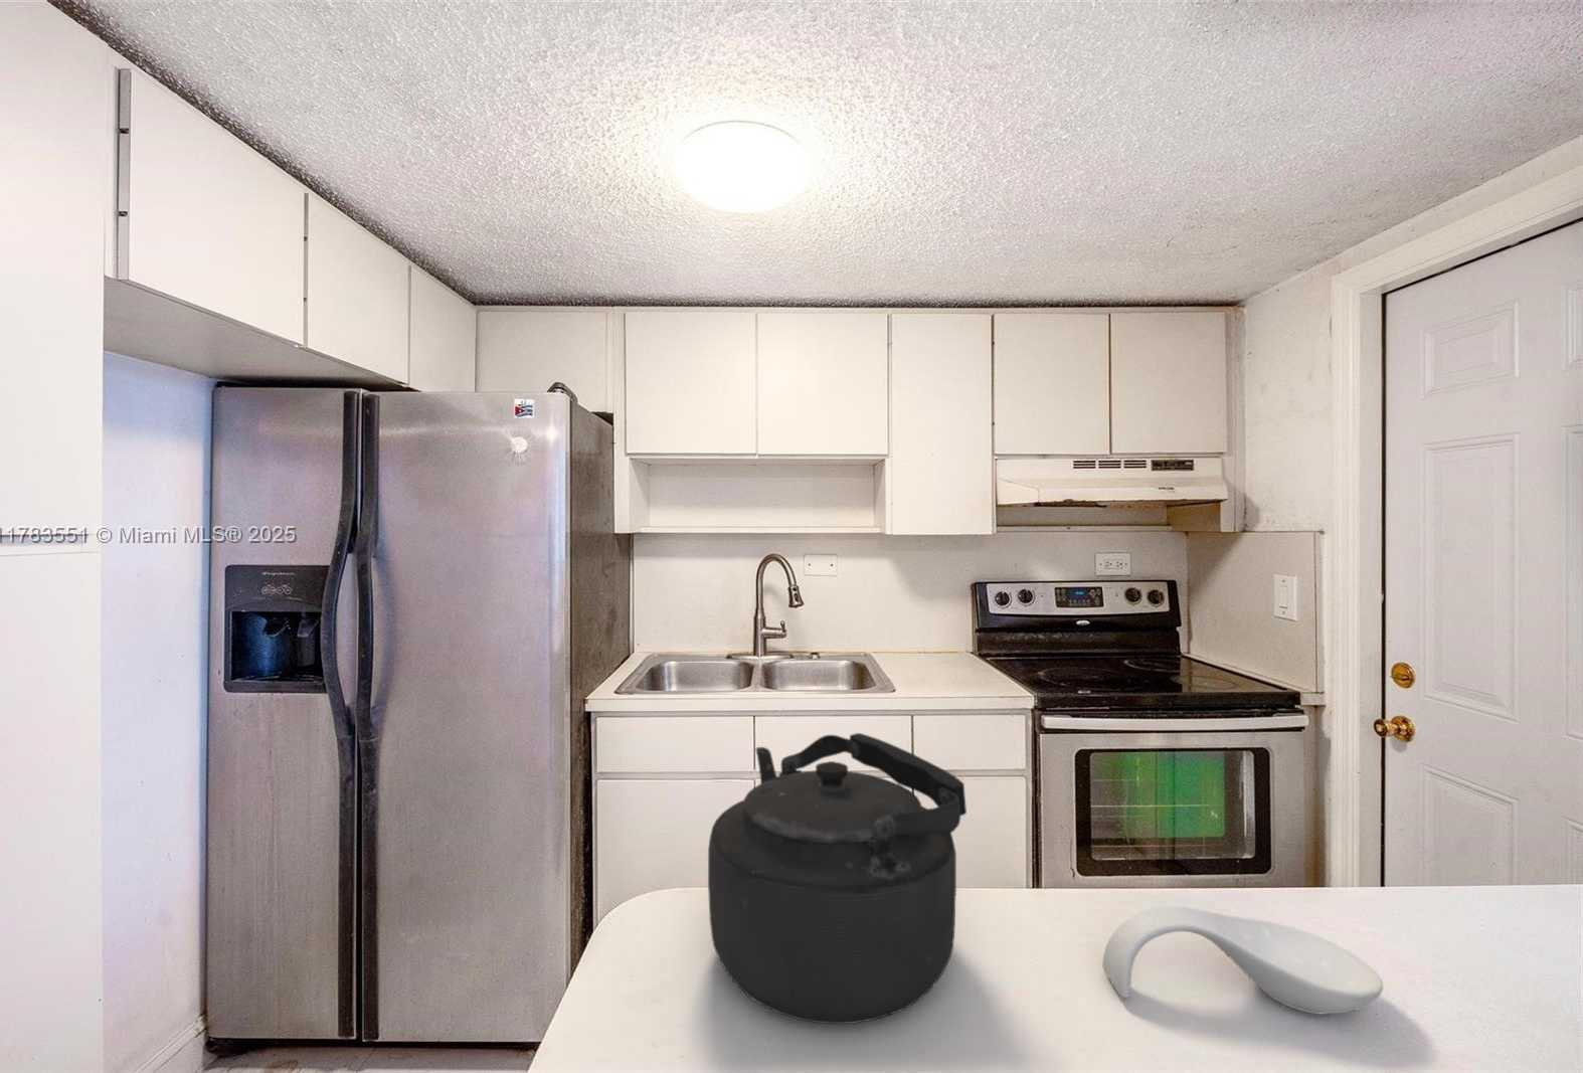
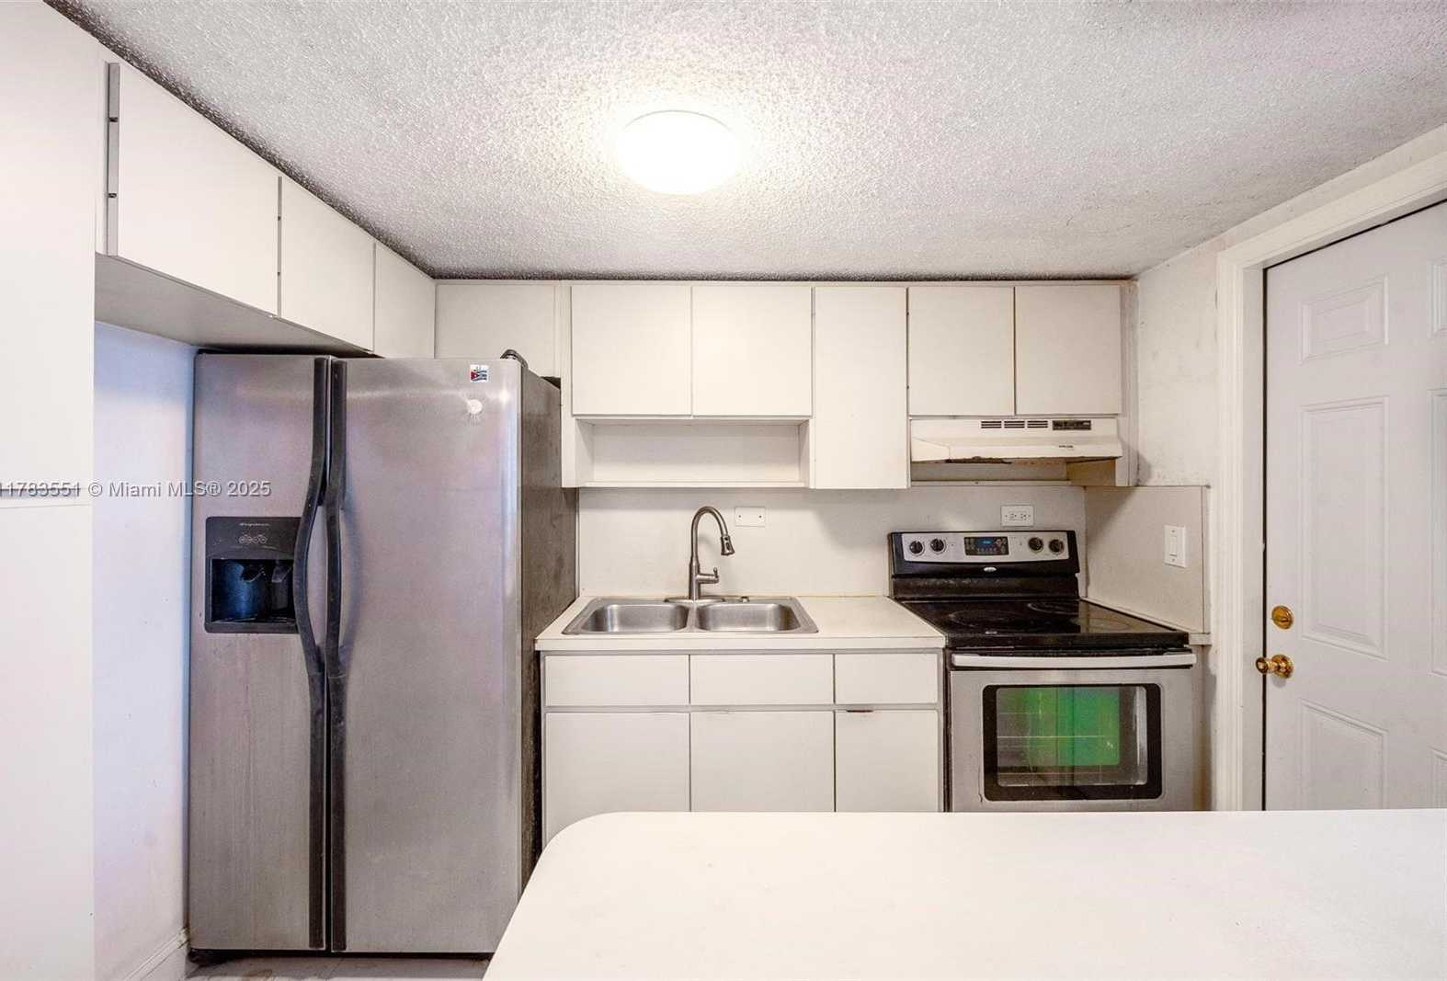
- kettle (831, 854)
- spoon rest (1237, 954)
